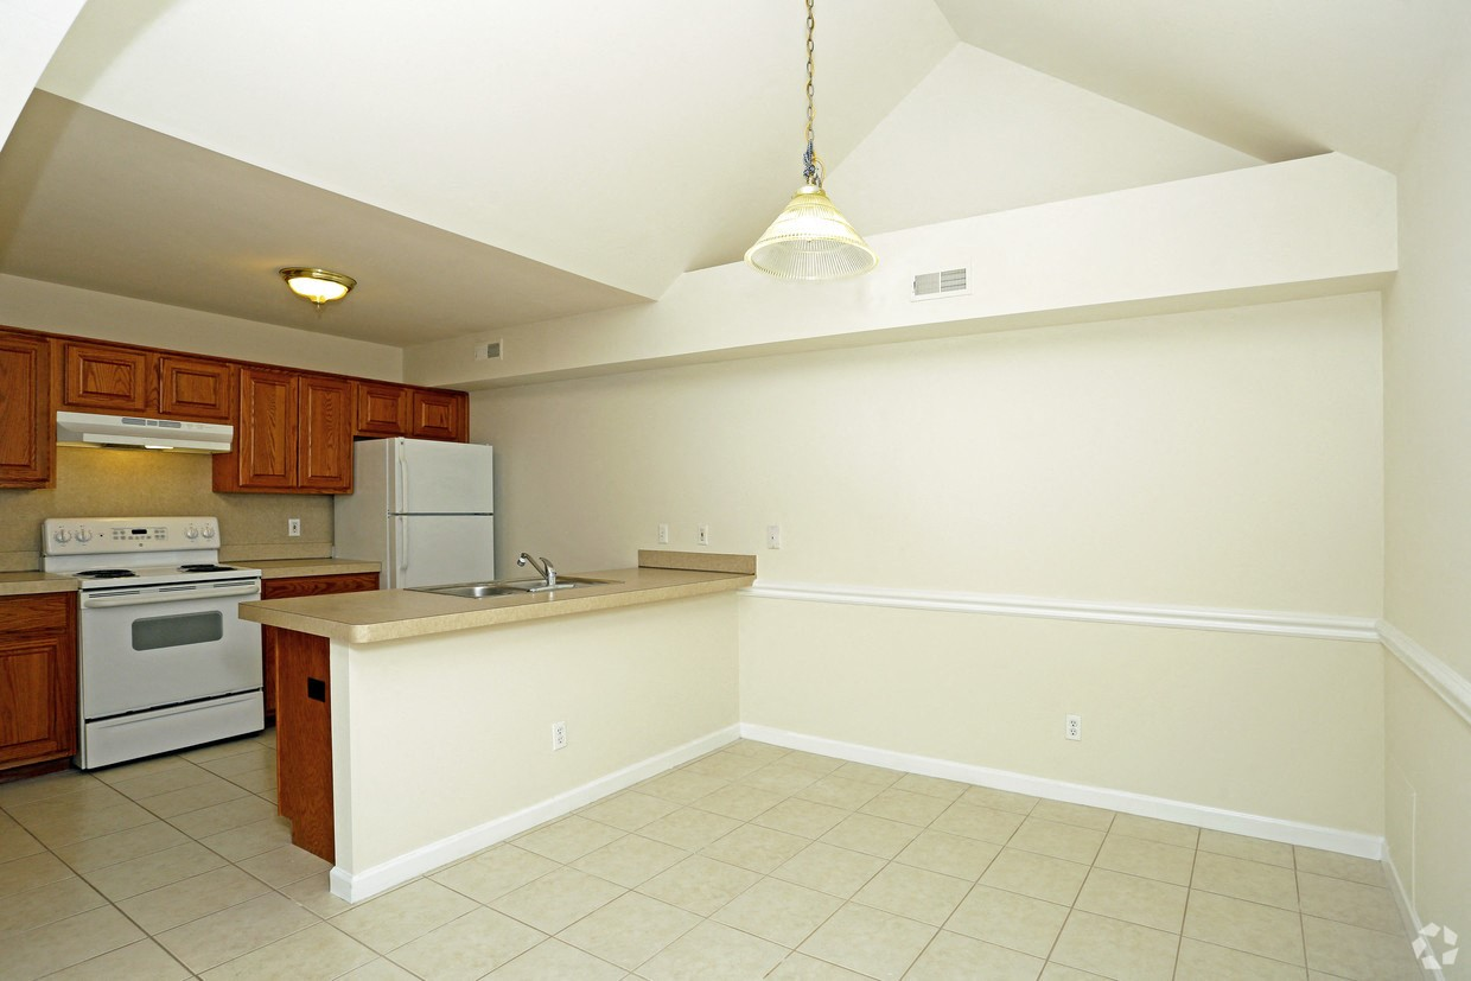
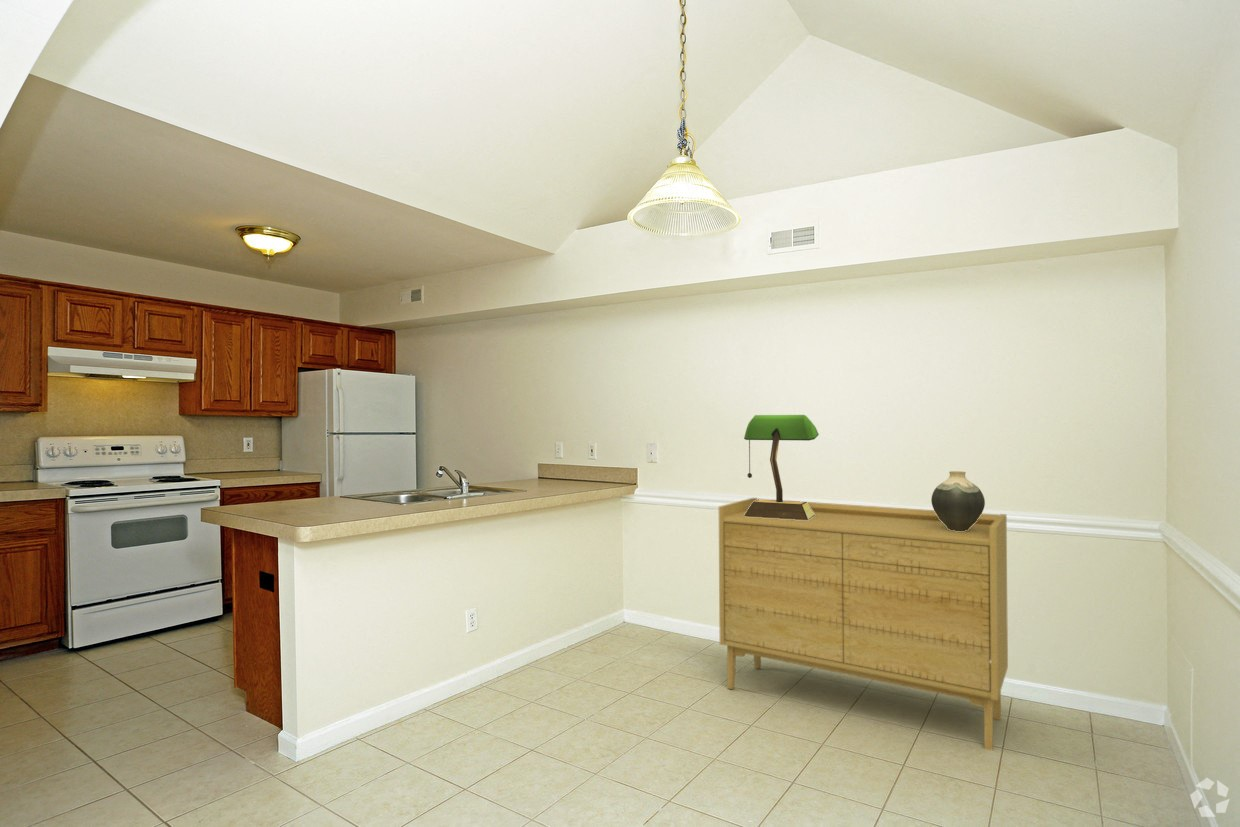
+ vase (957, 500)
+ sideboard (855, 606)
+ table lamp (777, 465)
